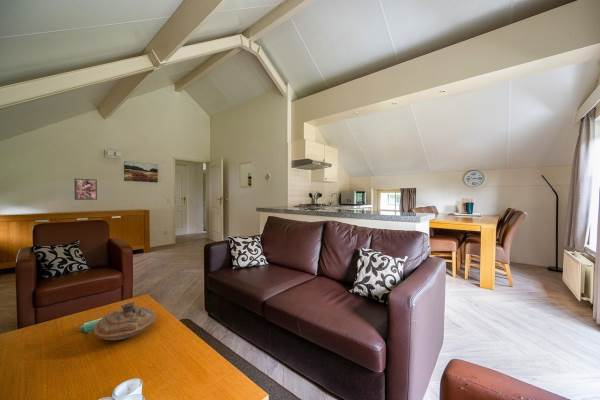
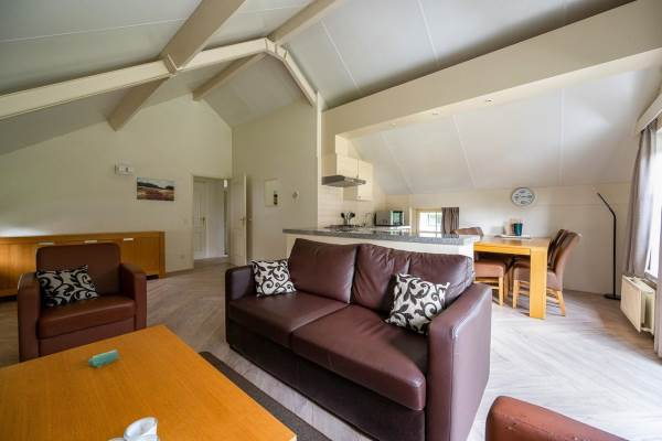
- decorative bowl (126, 318)
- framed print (85, 189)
